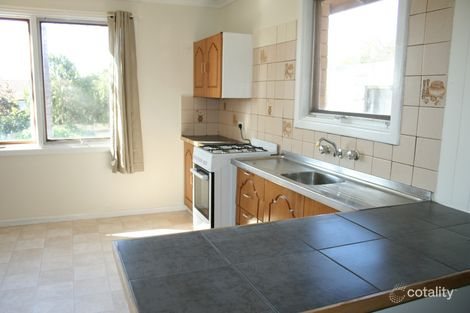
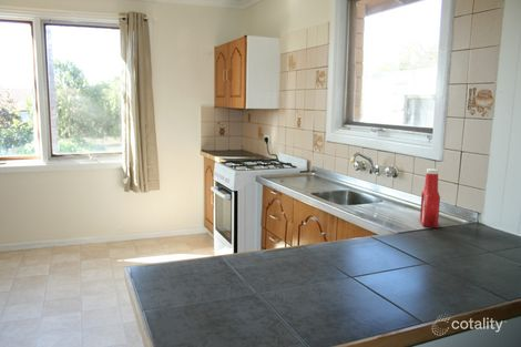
+ soap bottle (430, 196)
